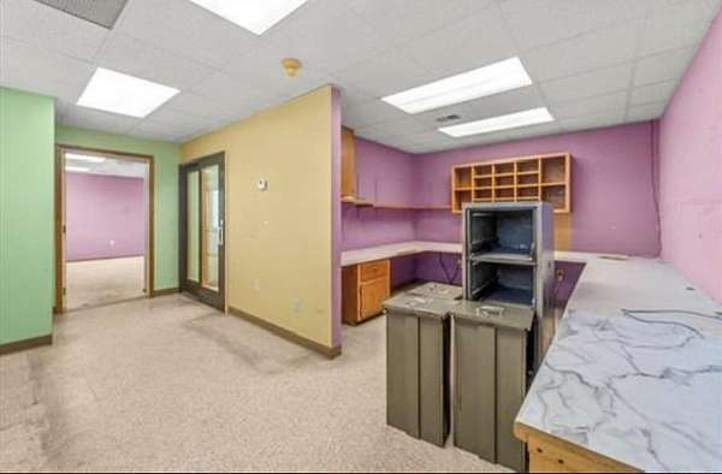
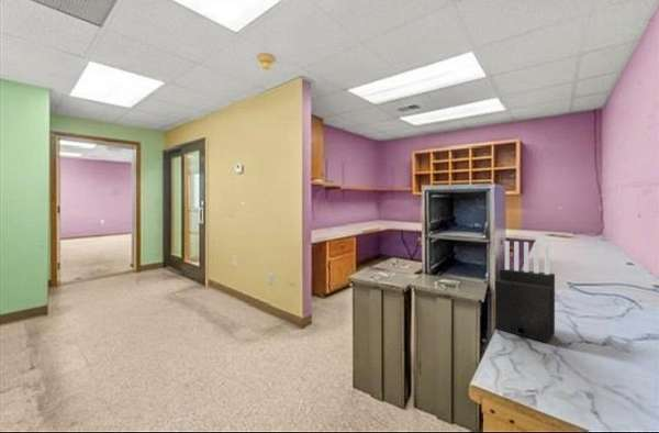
+ knife block (523, 287)
